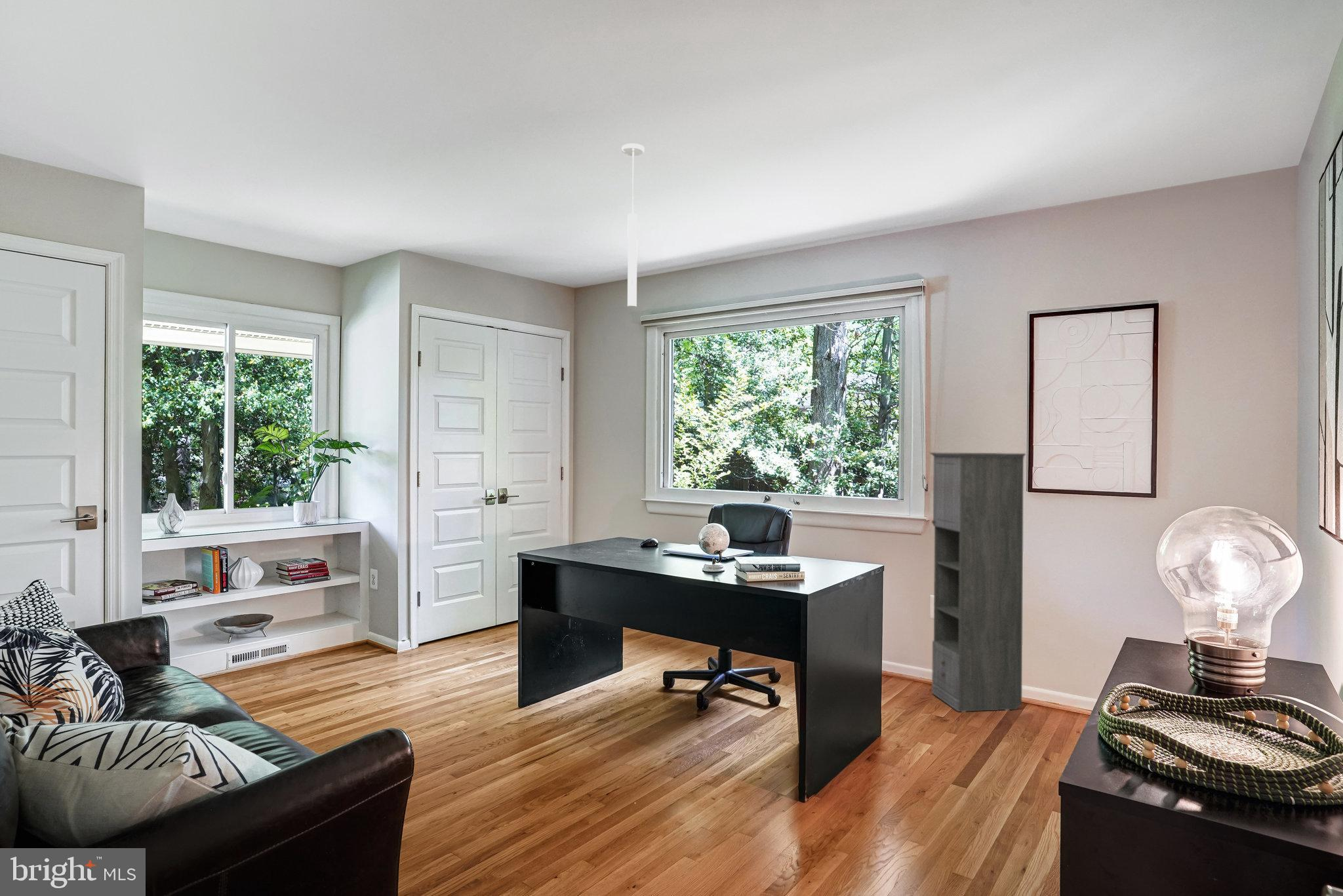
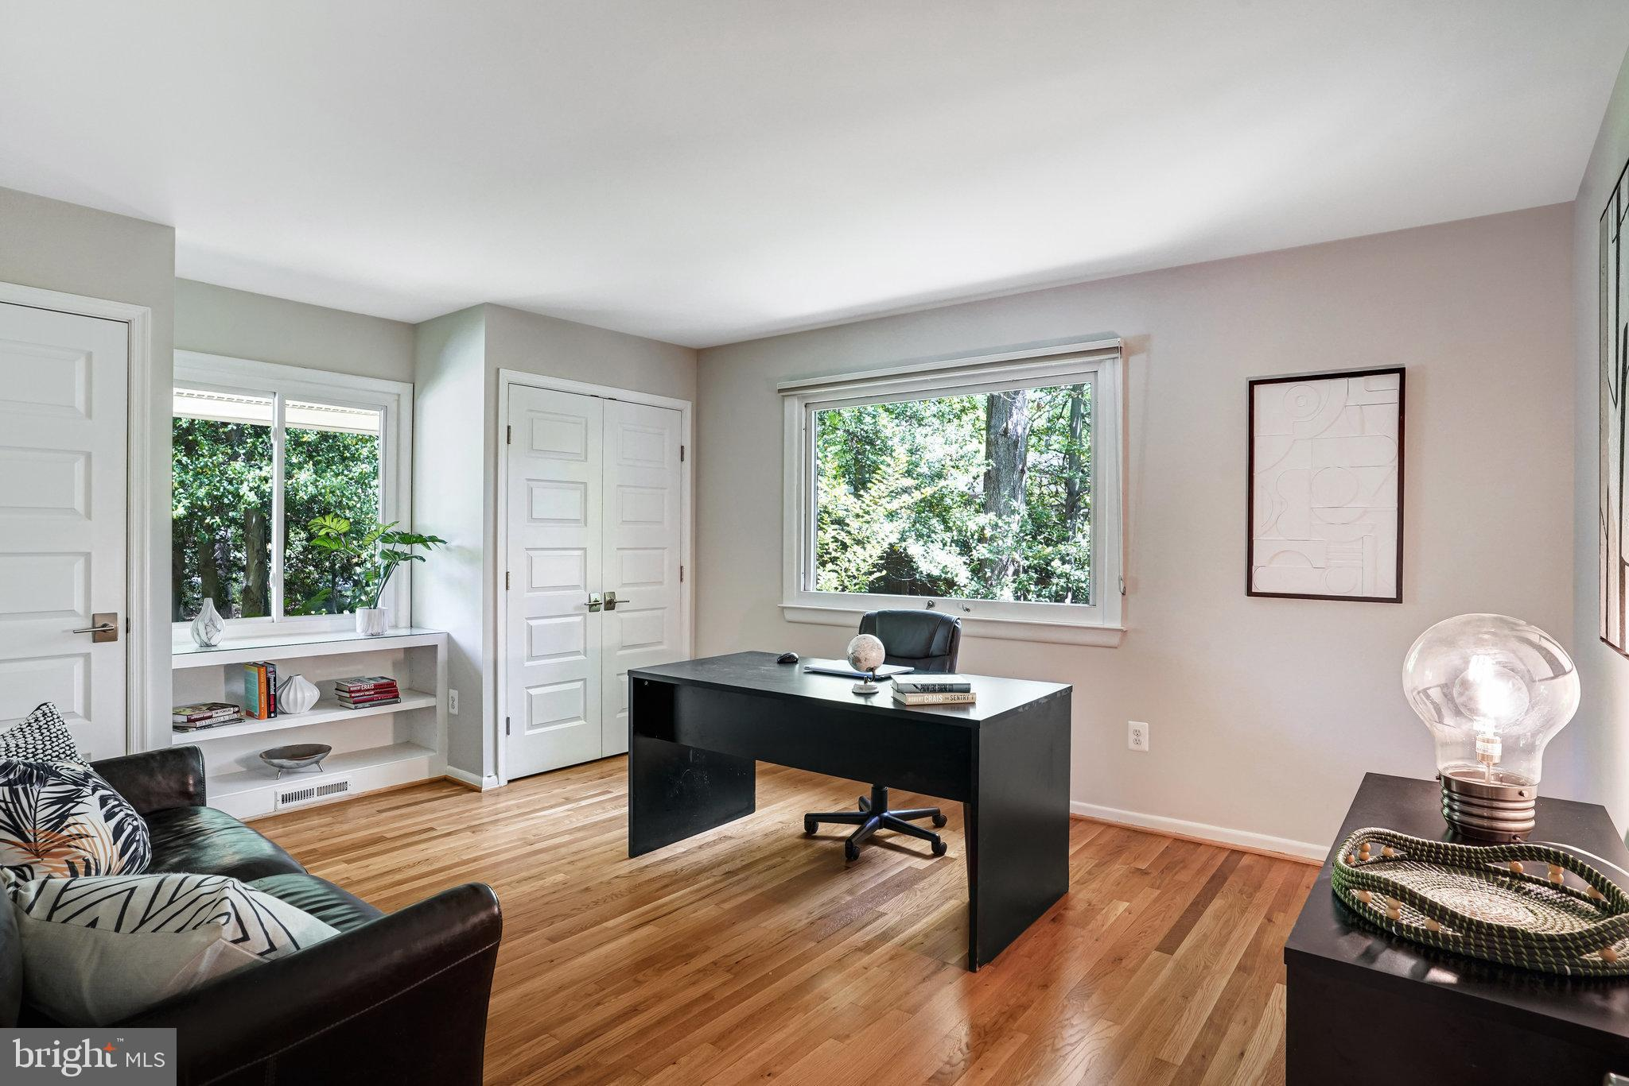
- ceiling light (632, 227)
- storage cabinet (975, 577)
